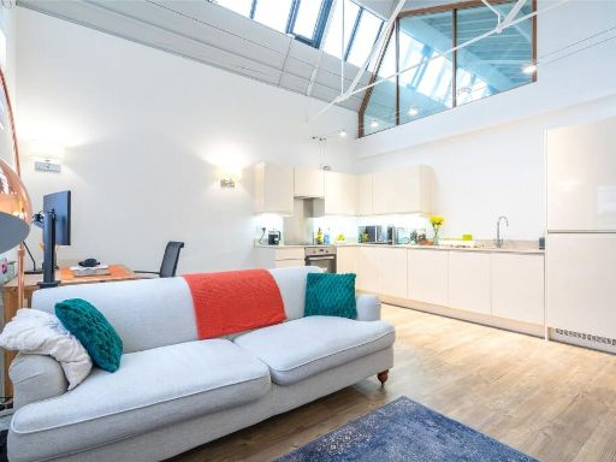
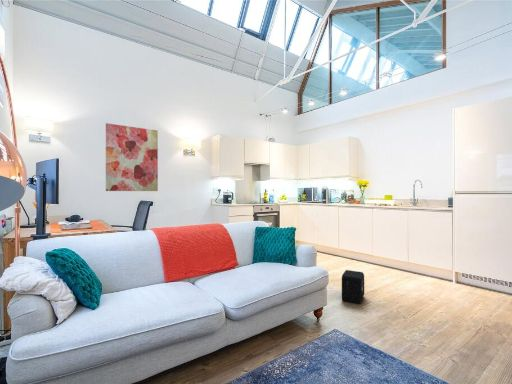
+ air purifier (353, 286)
+ wall art (133, 159)
